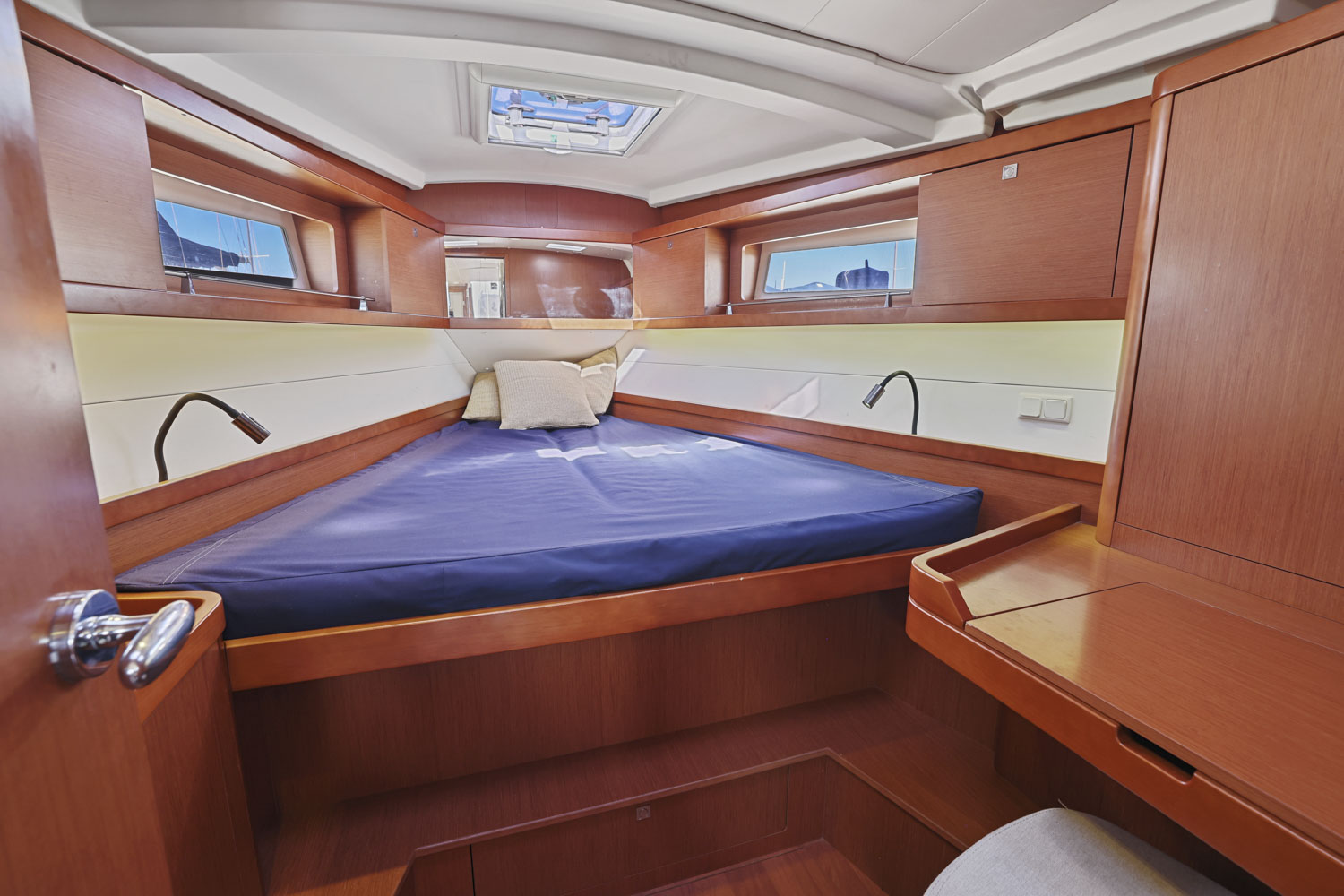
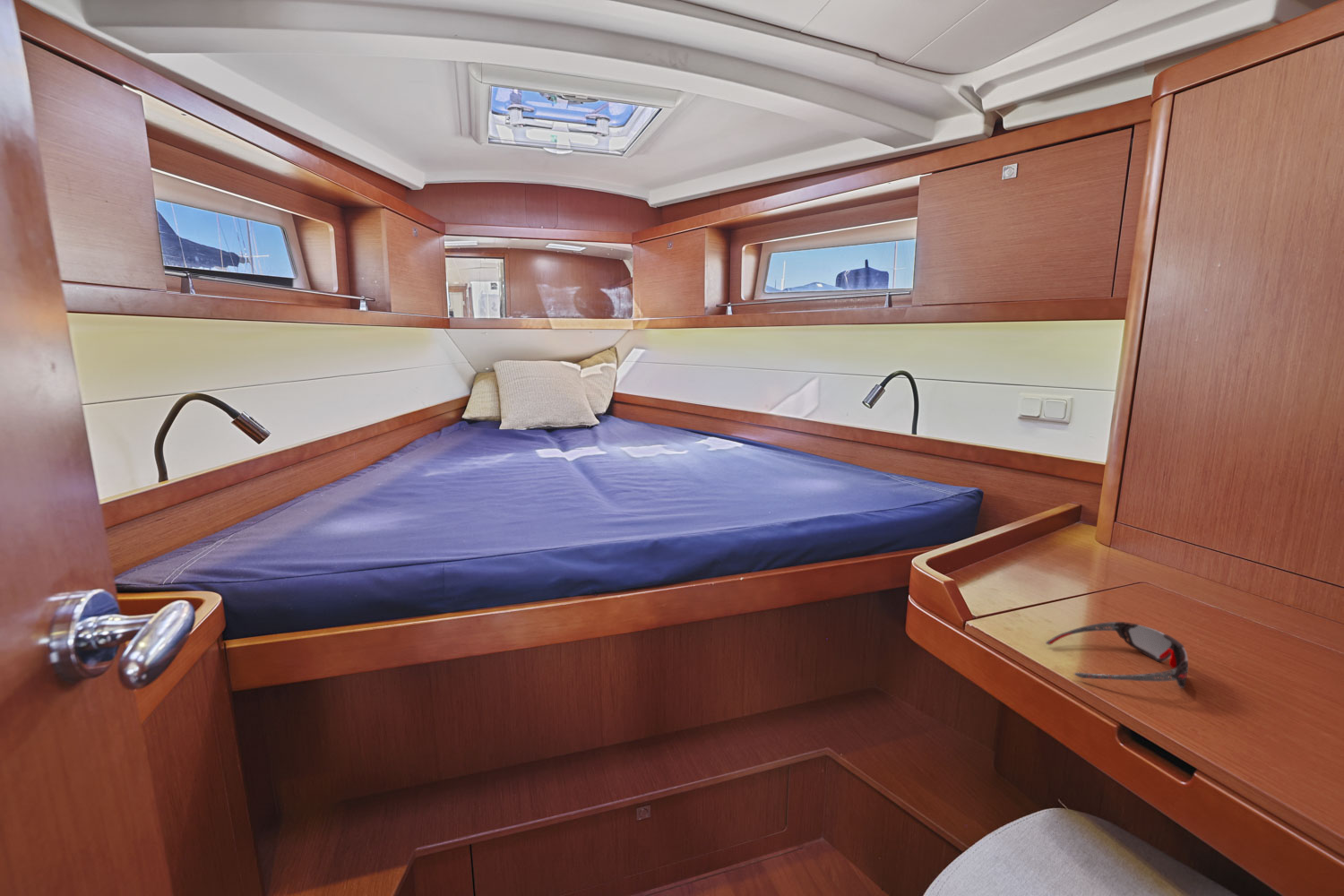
+ sunglasses (1125, 642)
